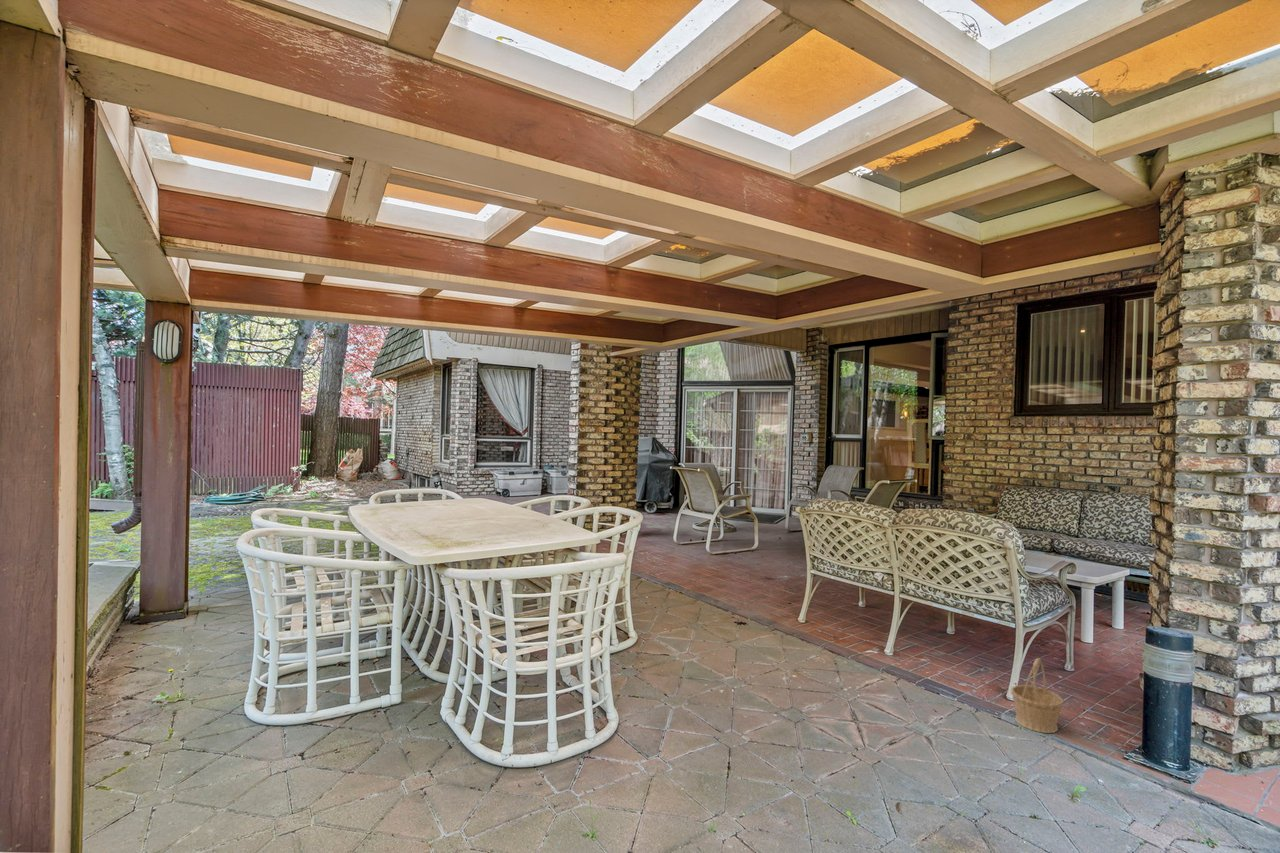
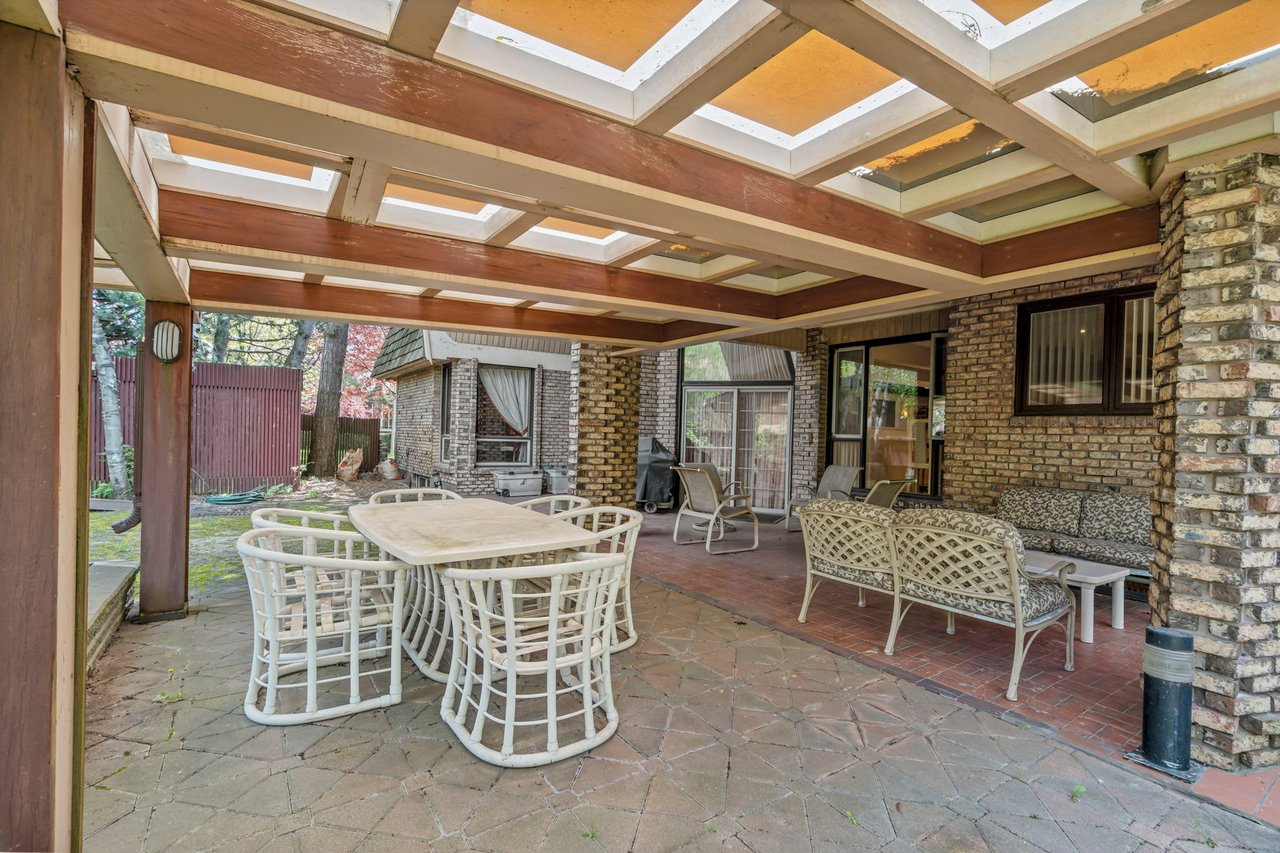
- basket (1036, 691)
